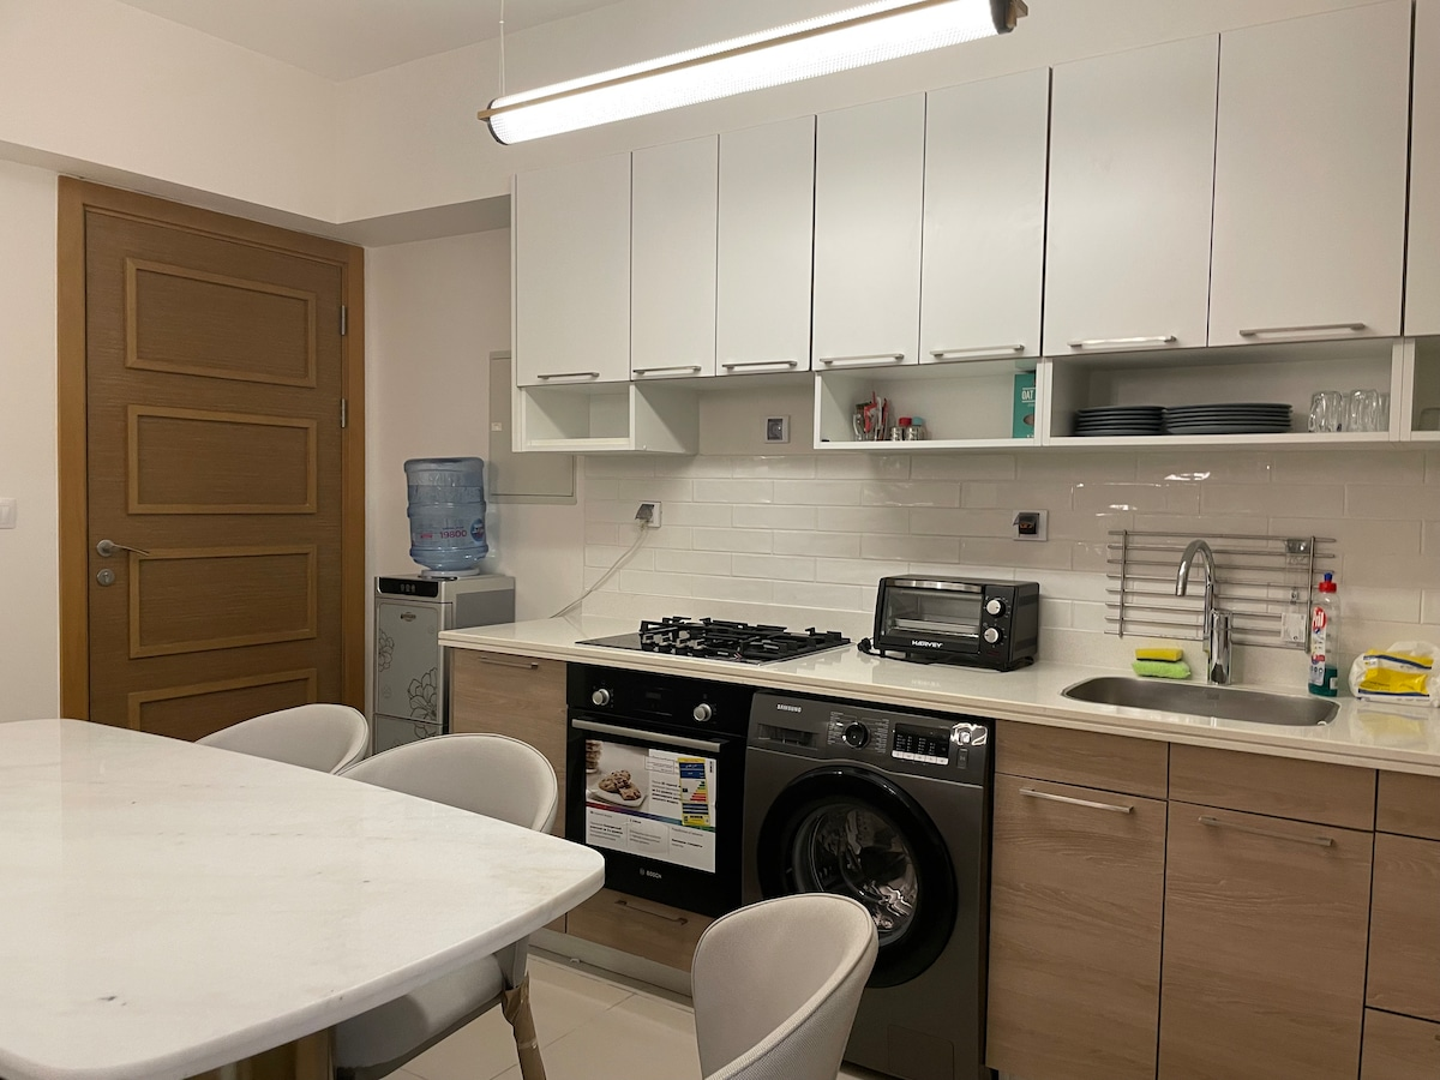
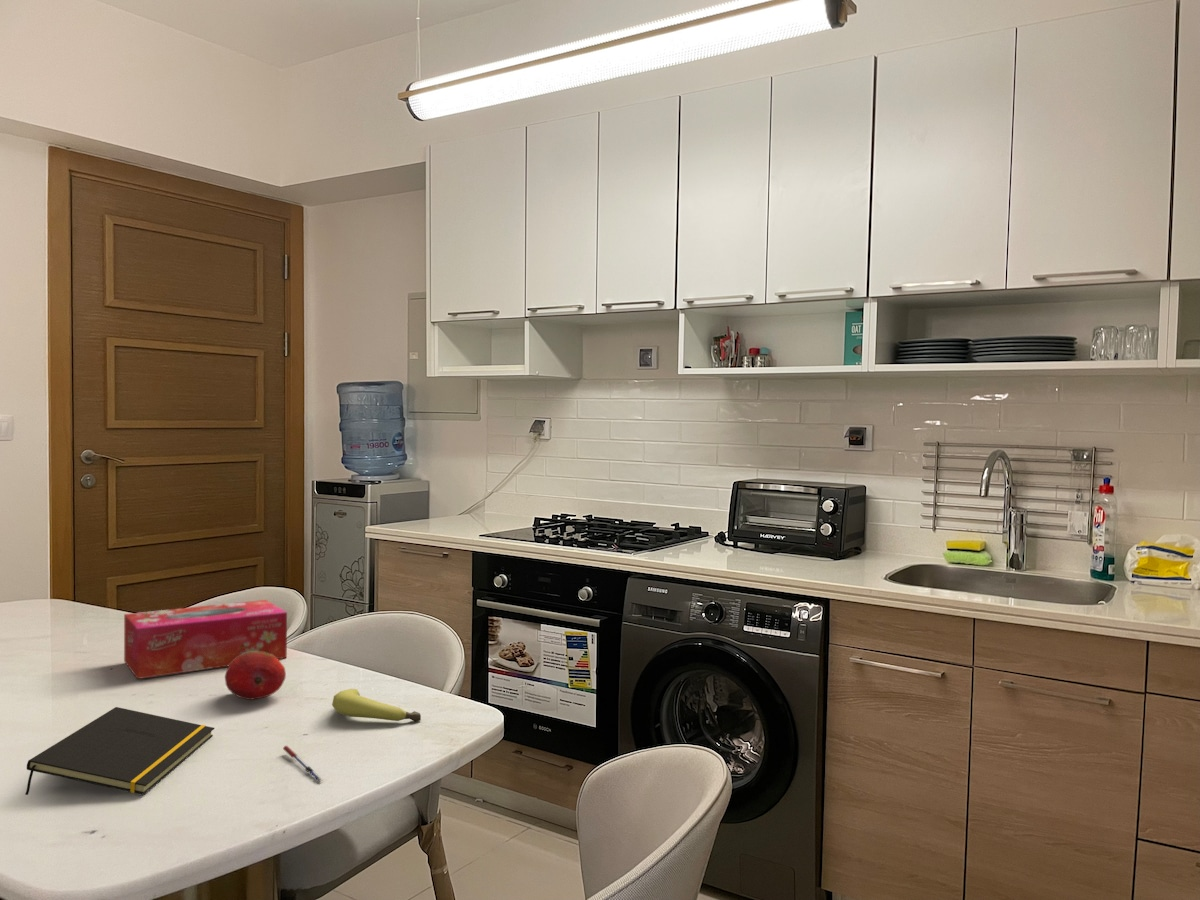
+ notepad (128, 747)
+ banana (364, 701)
+ tissue box (206, 636)
+ fruit (253, 674)
+ pen (302, 762)
